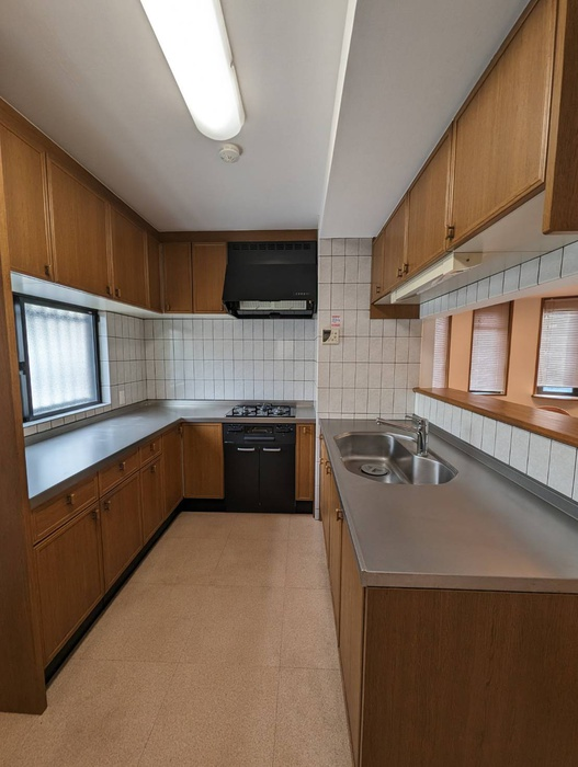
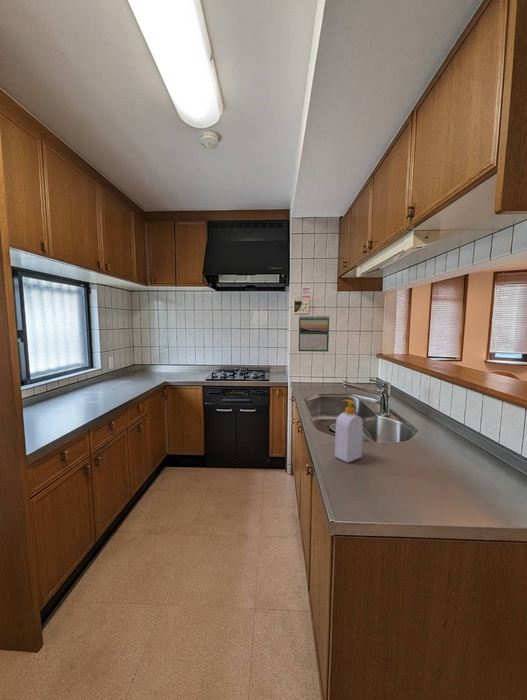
+ soap bottle (348, 429)
+ calendar (313, 333)
